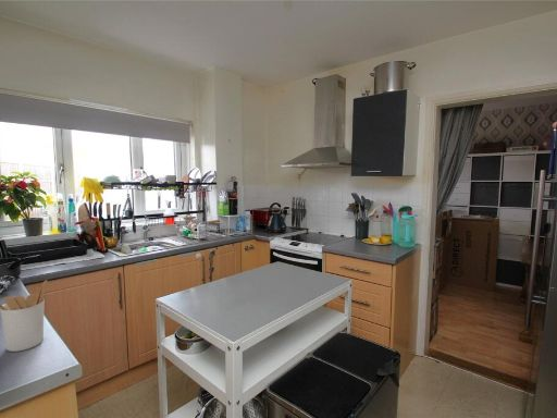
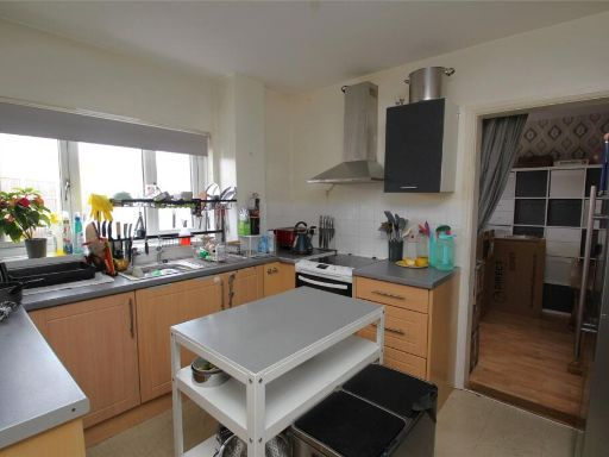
- utensil holder (23, 317)
